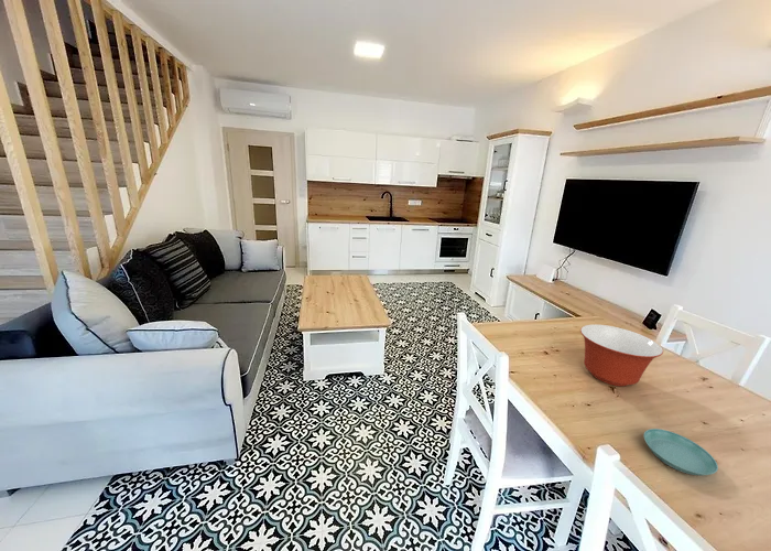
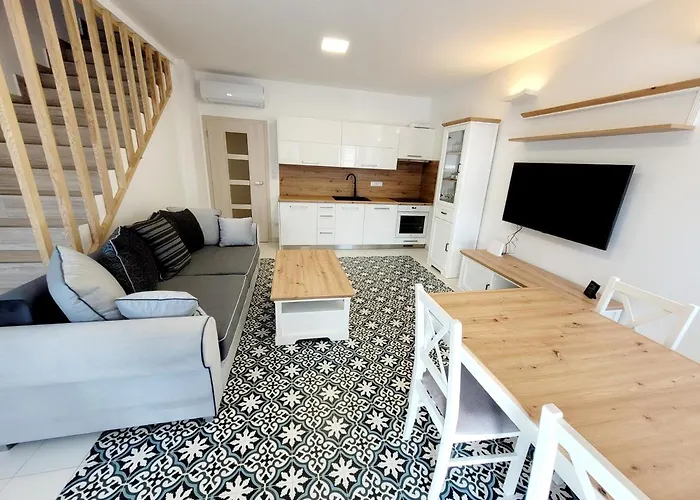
- saucer (677, 453)
- mixing bowl (613, 357)
